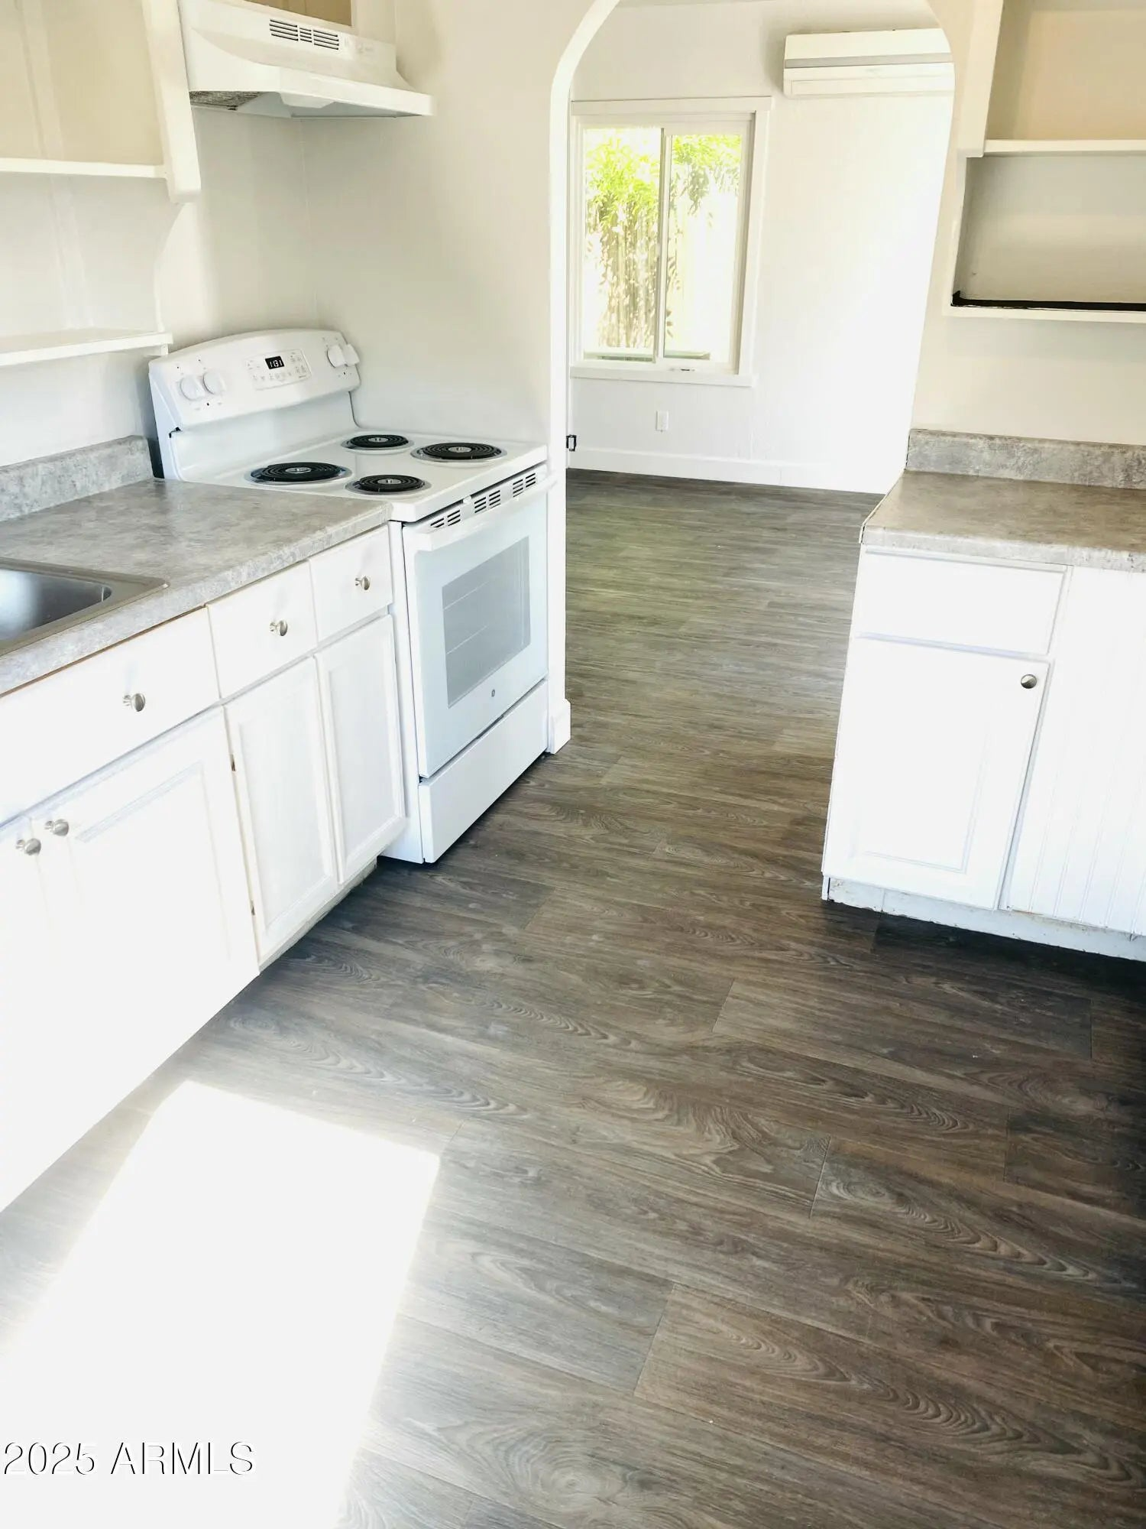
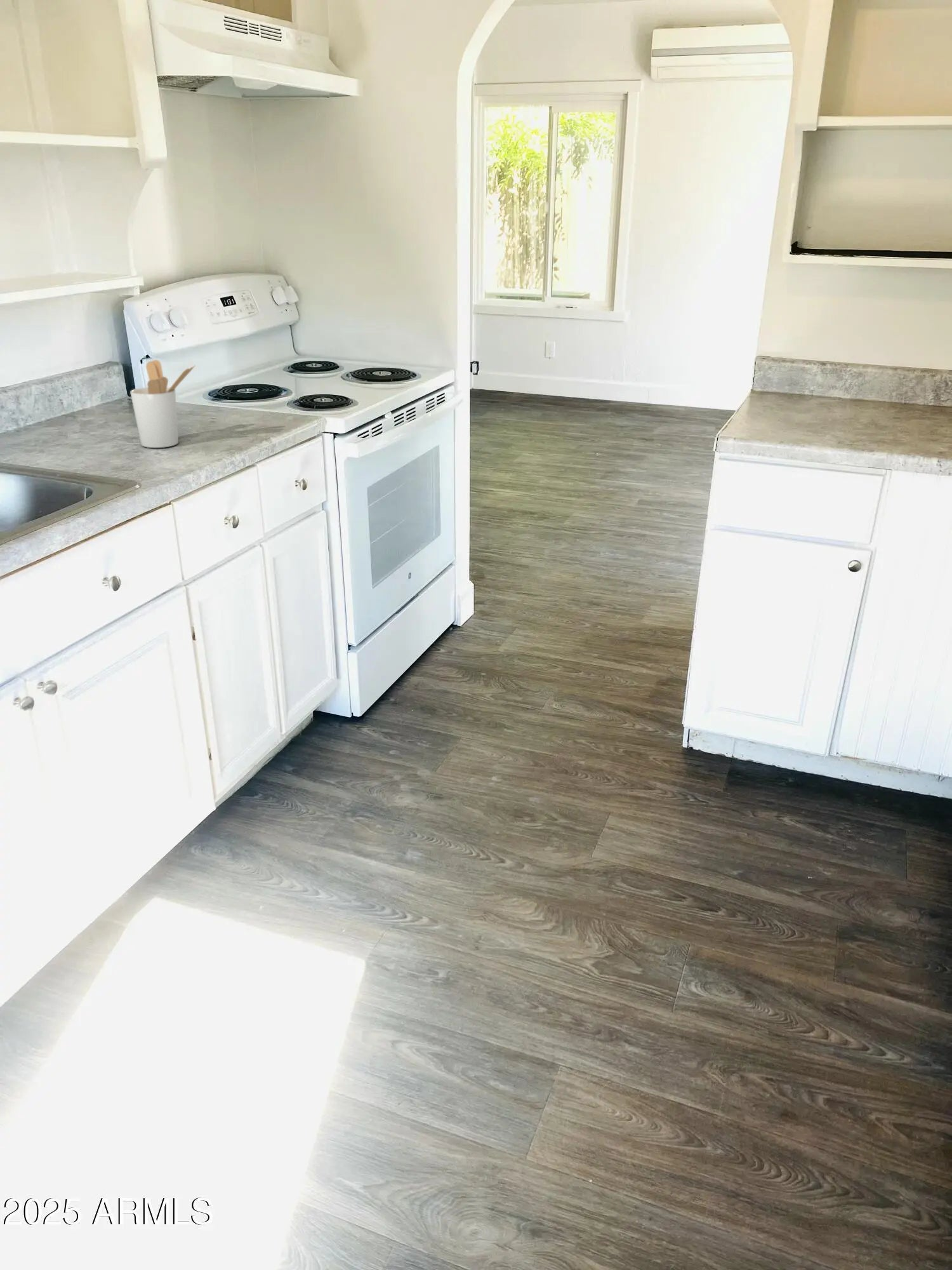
+ utensil holder (166, 404)
